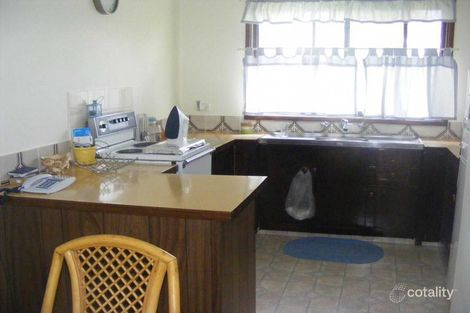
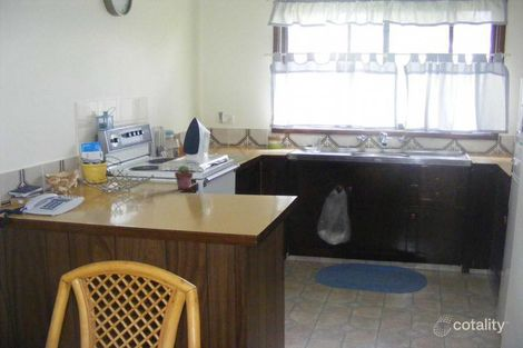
+ potted succulent (184, 177)
